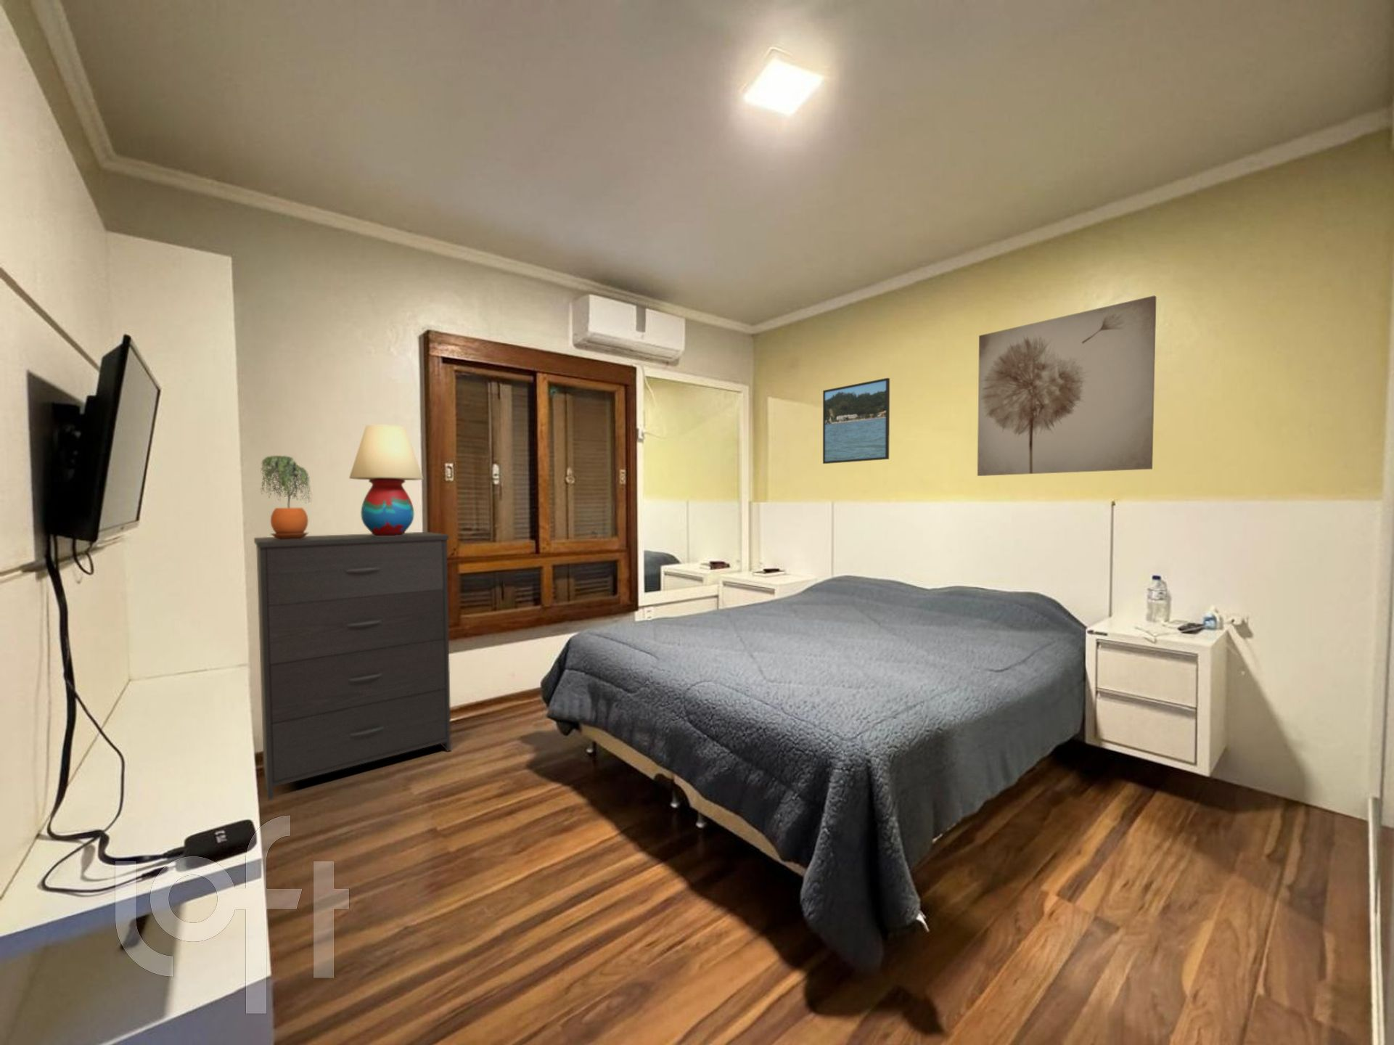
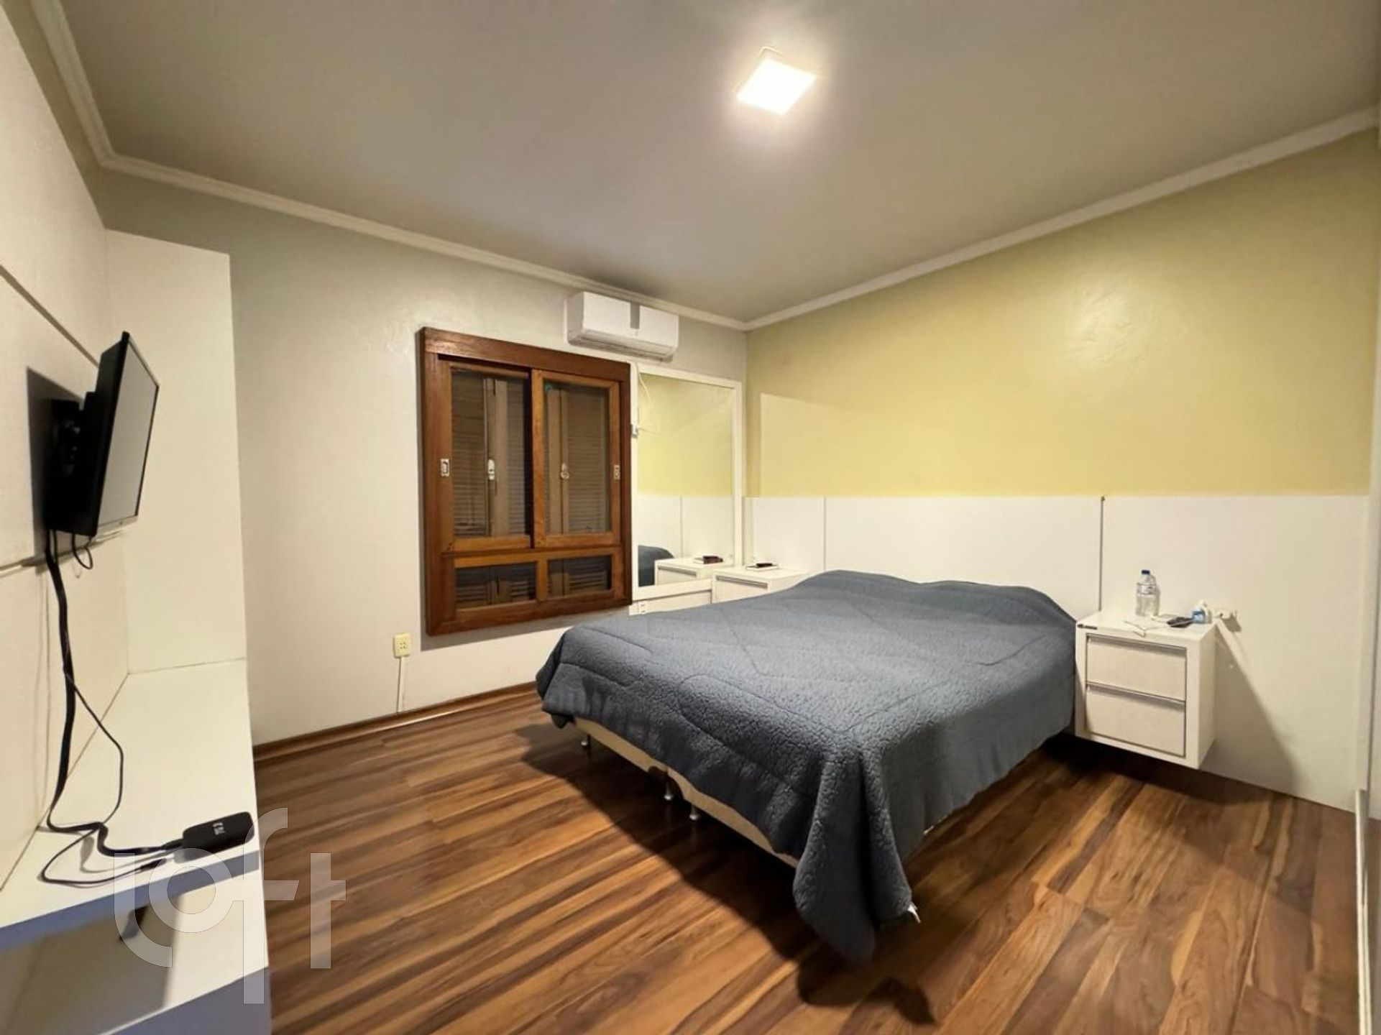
- dresser (357, 648)
- wall art (1057, 395)
- potted plant (288, 496)
- table lamp (386, 481)
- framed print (854, 423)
